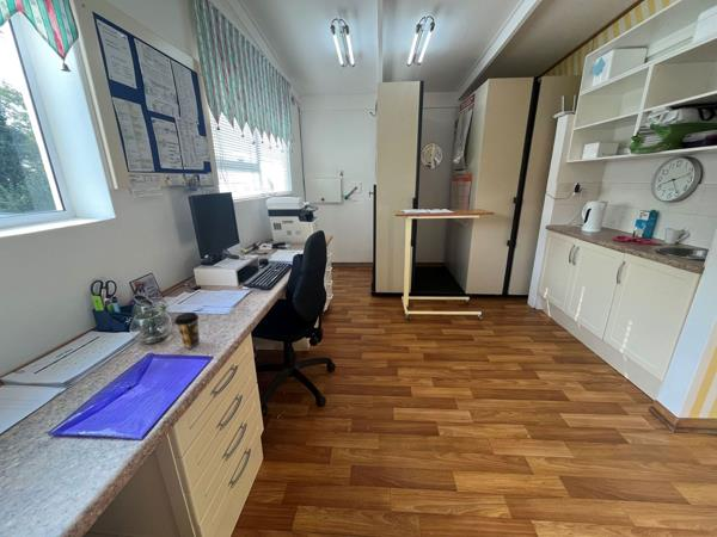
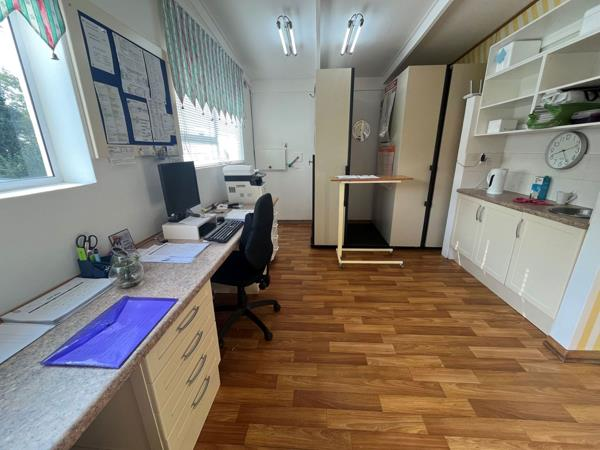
- coffee cup (189, 329)
